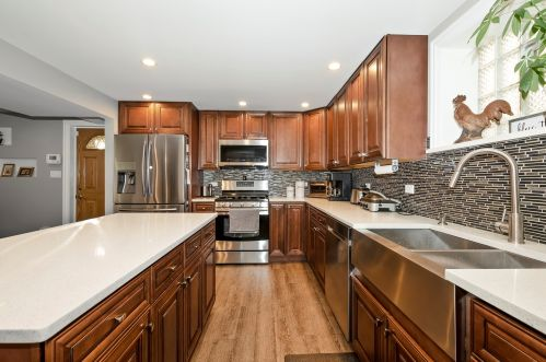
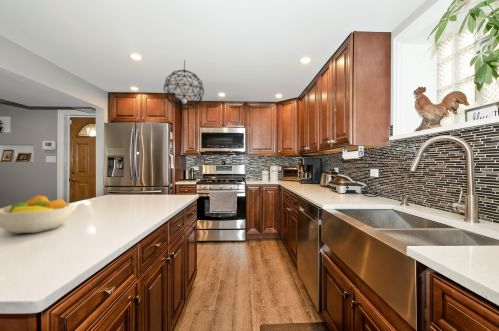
+ pendant light (184, 85)
+ fruit bowl (36, 212)
